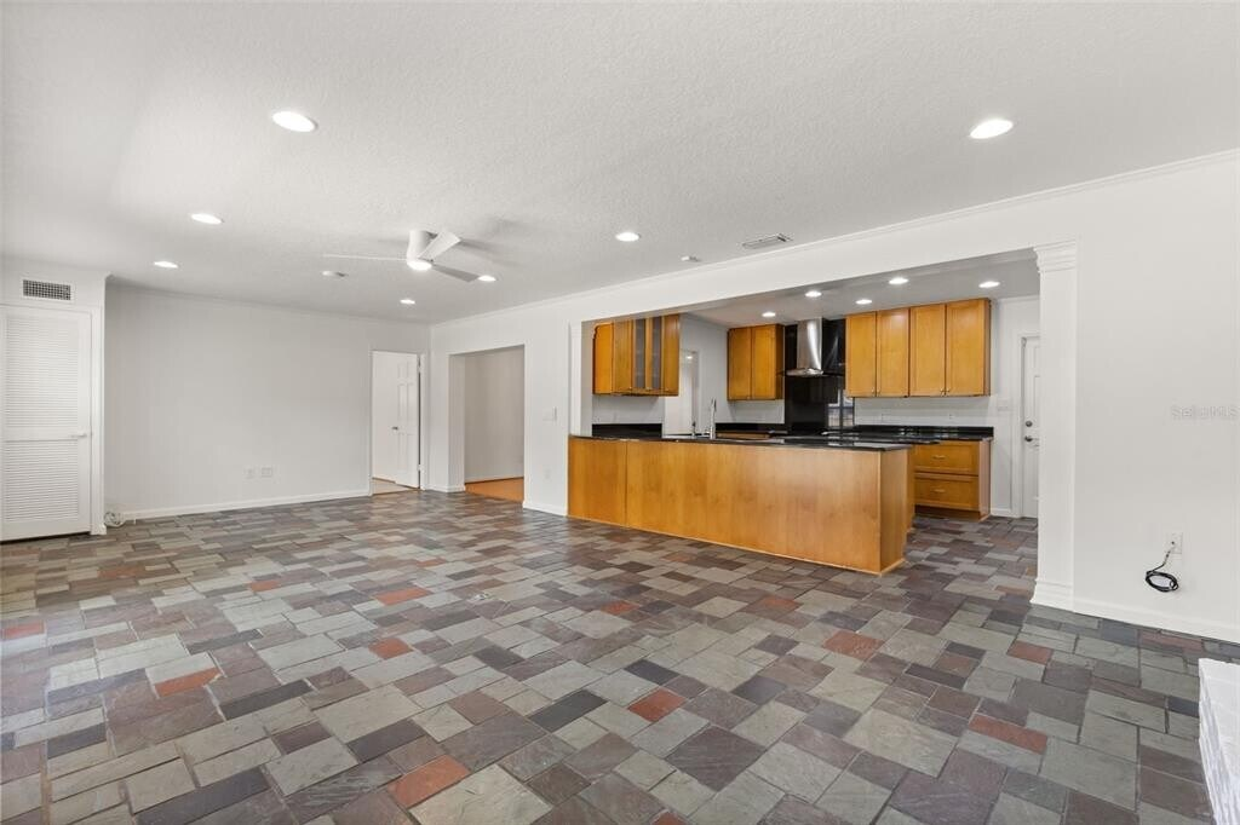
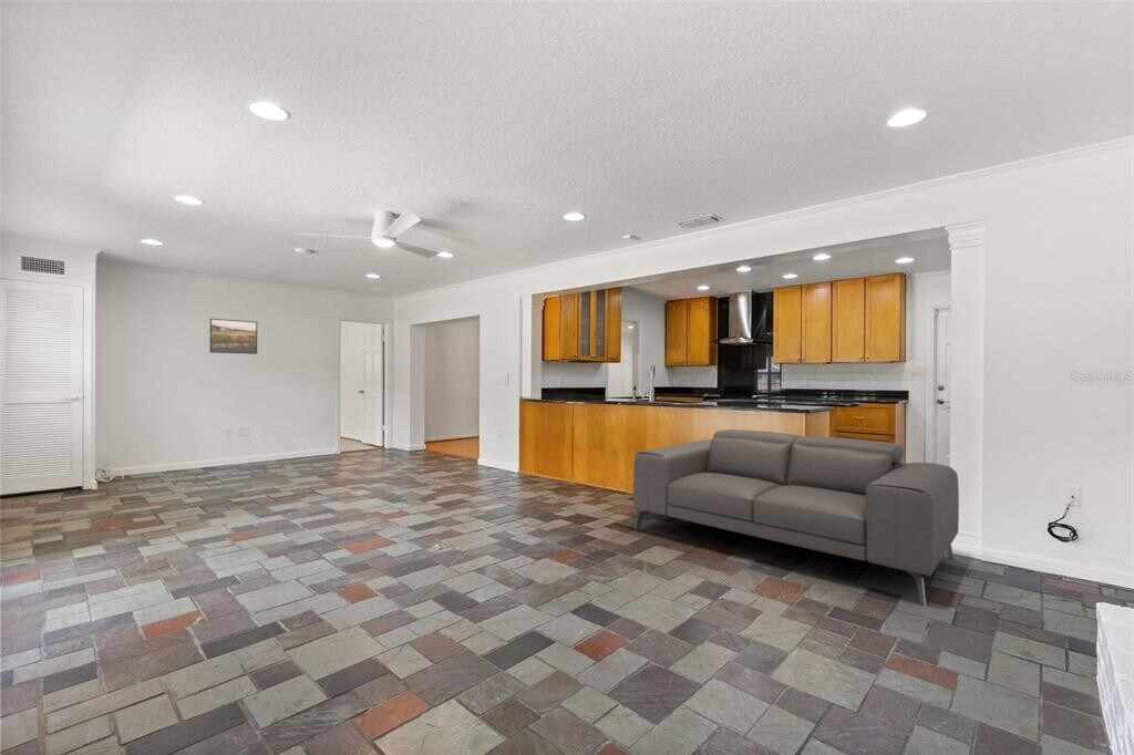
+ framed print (234, 337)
+ sofa (782, 490)
